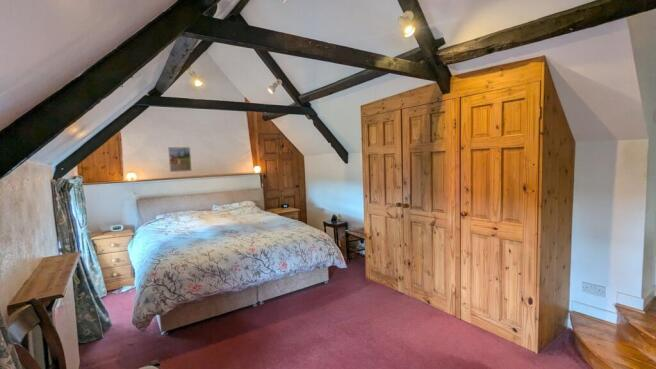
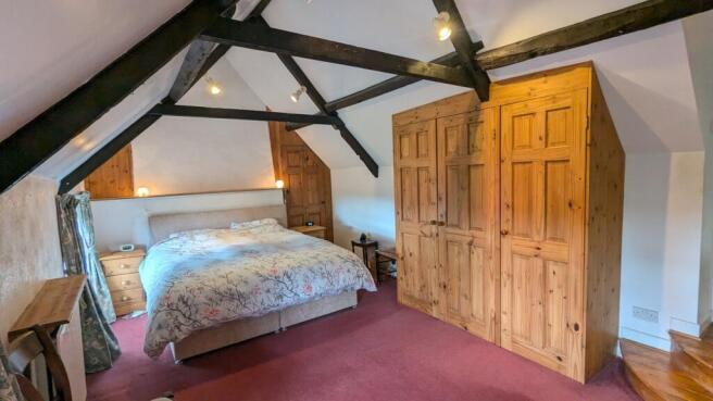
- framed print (180, 159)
